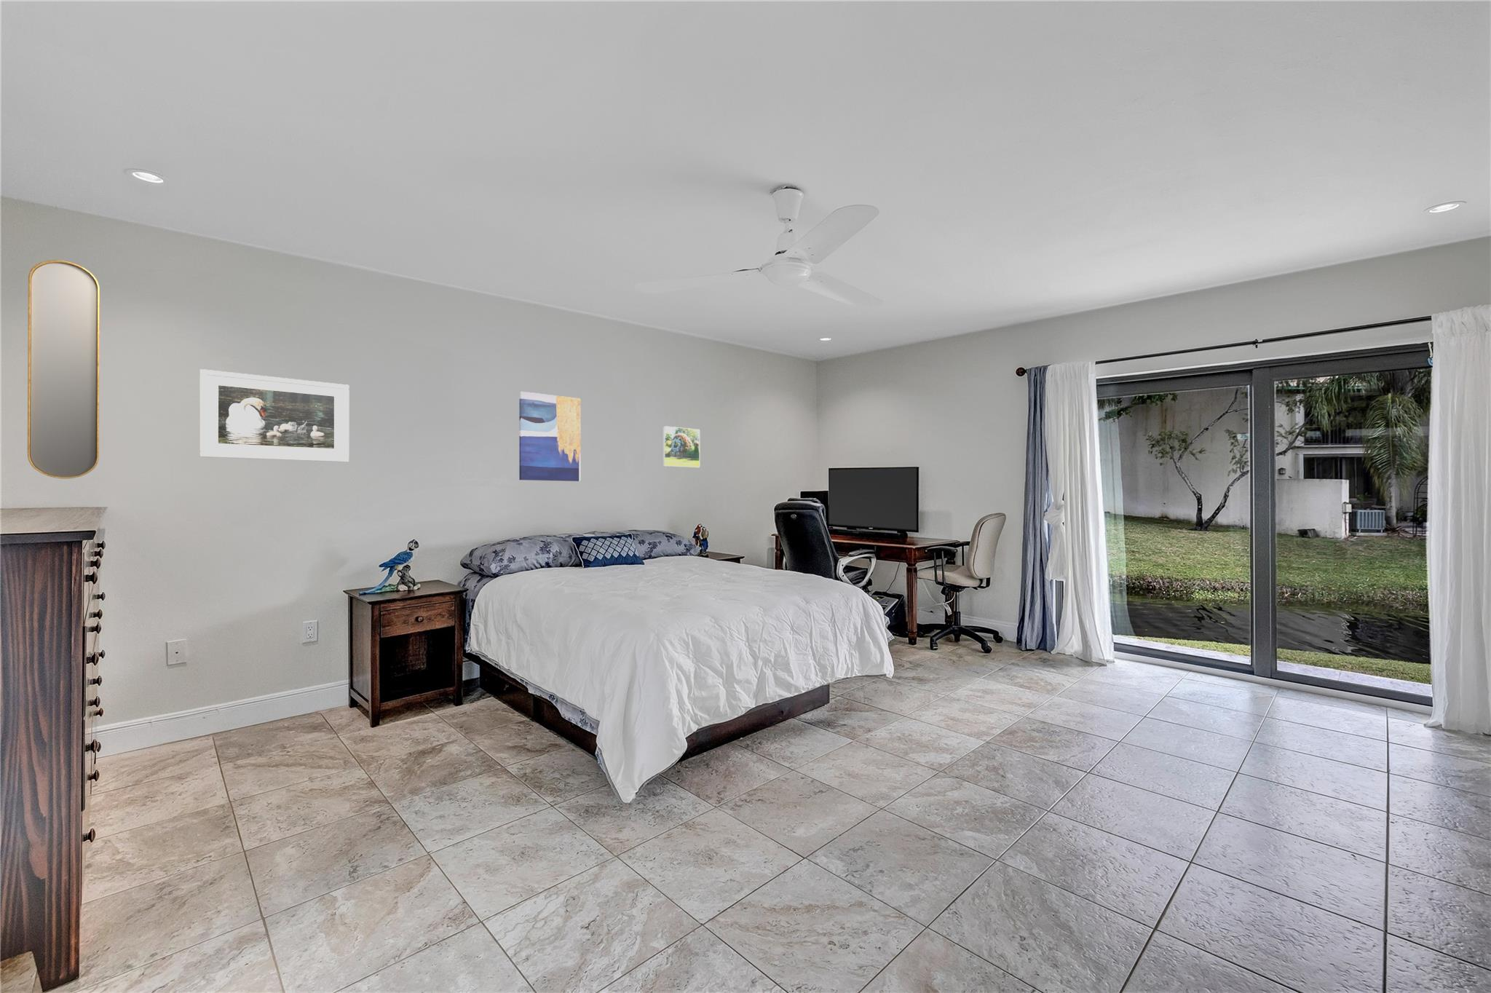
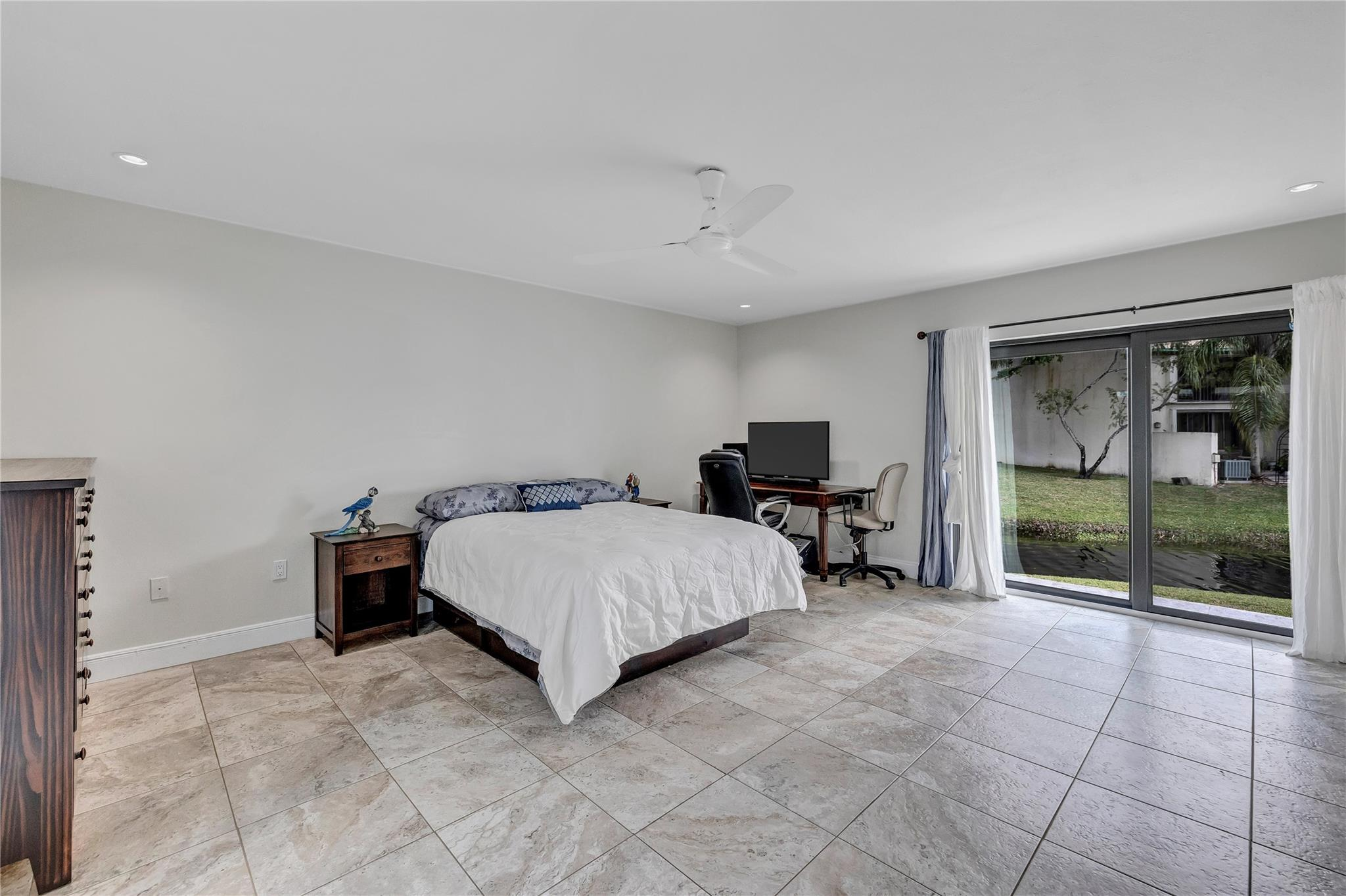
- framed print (279, 419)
- home mirror (64, 370)
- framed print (681, 447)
- wall art (551, 438)
